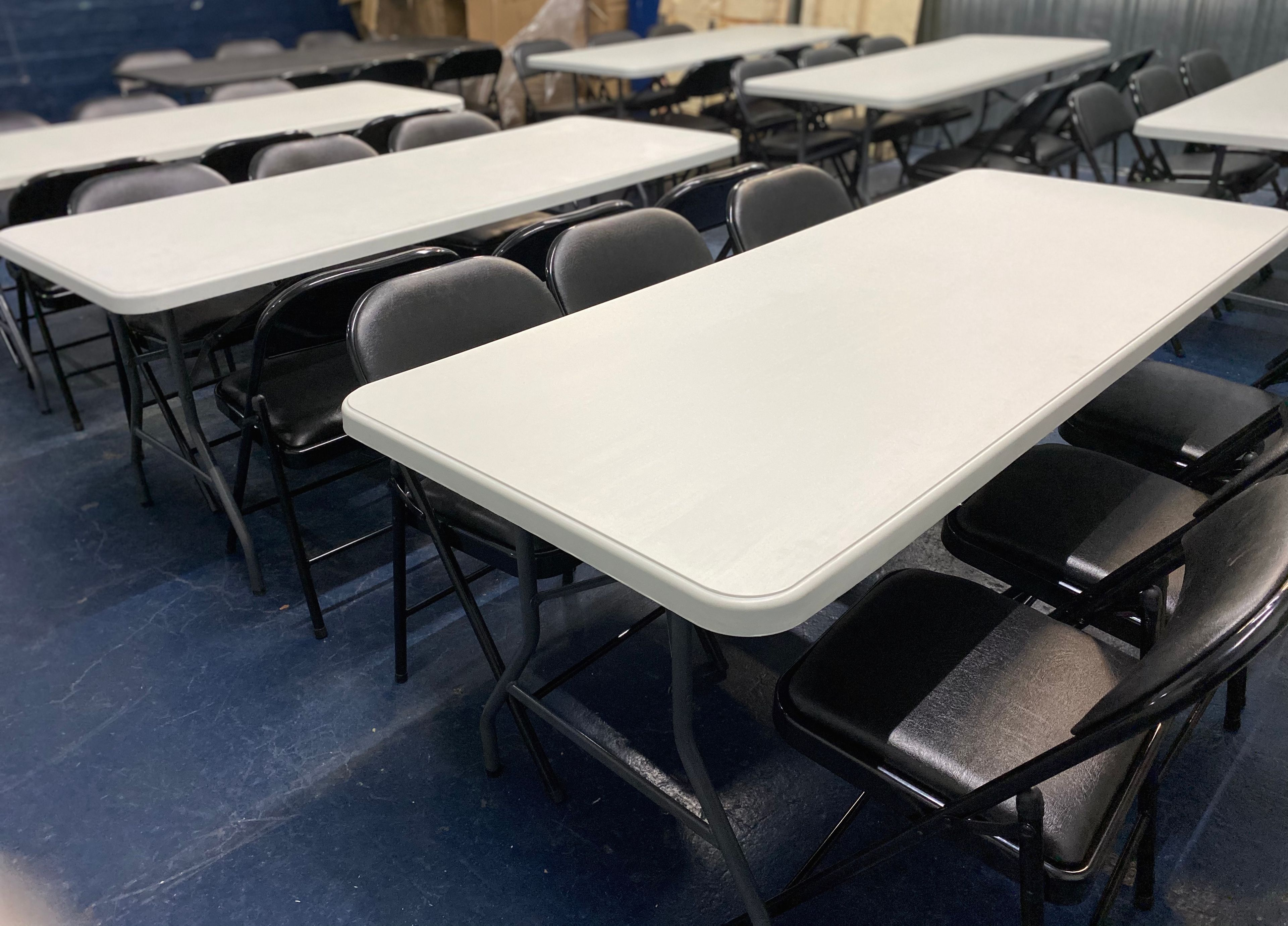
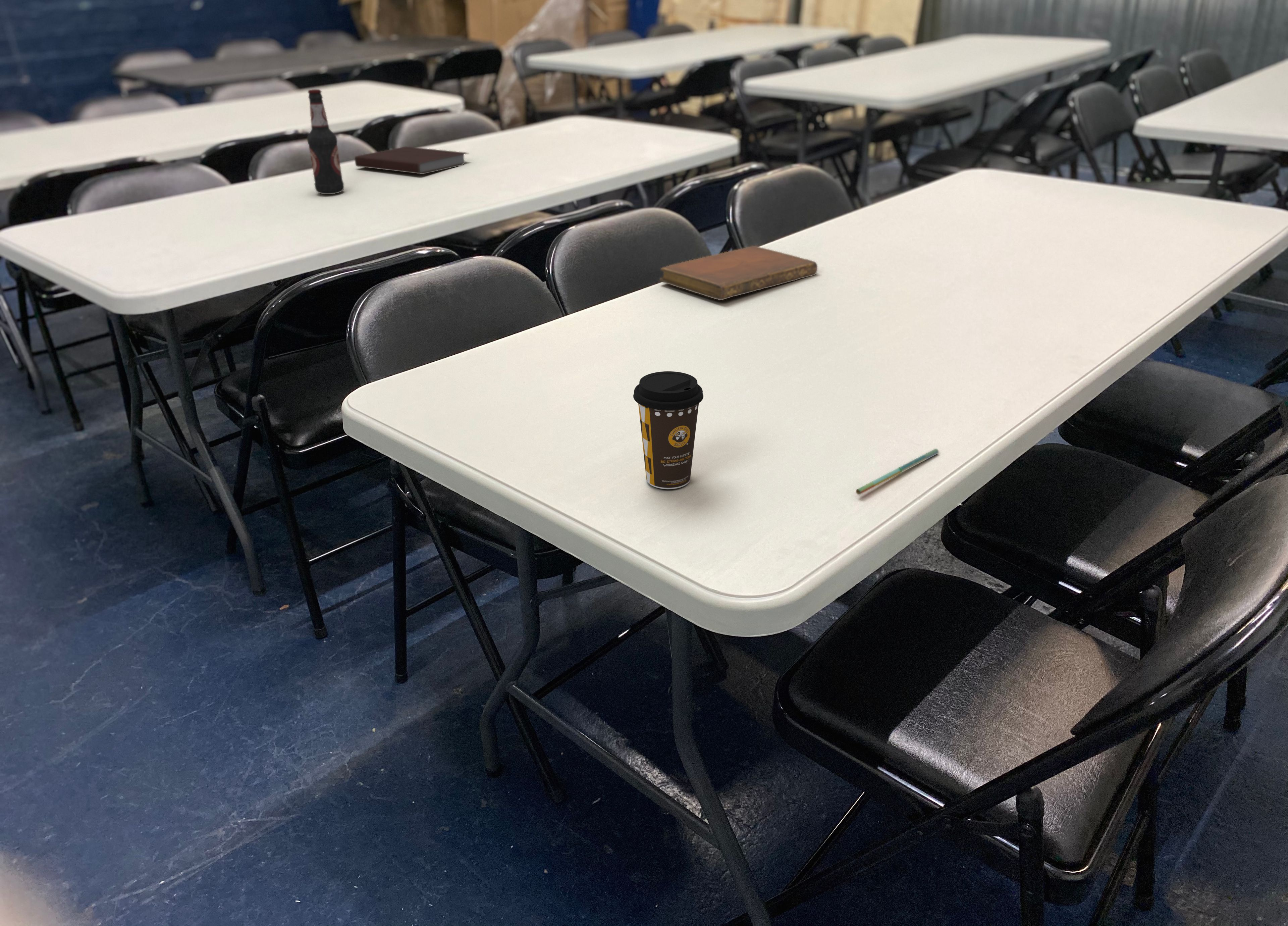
+ notebook (739, 271)
+ bottle (322, 142)
+ notebook (413, 160)
+ coffee cup (668, 431)
+ pen (899, 471)
